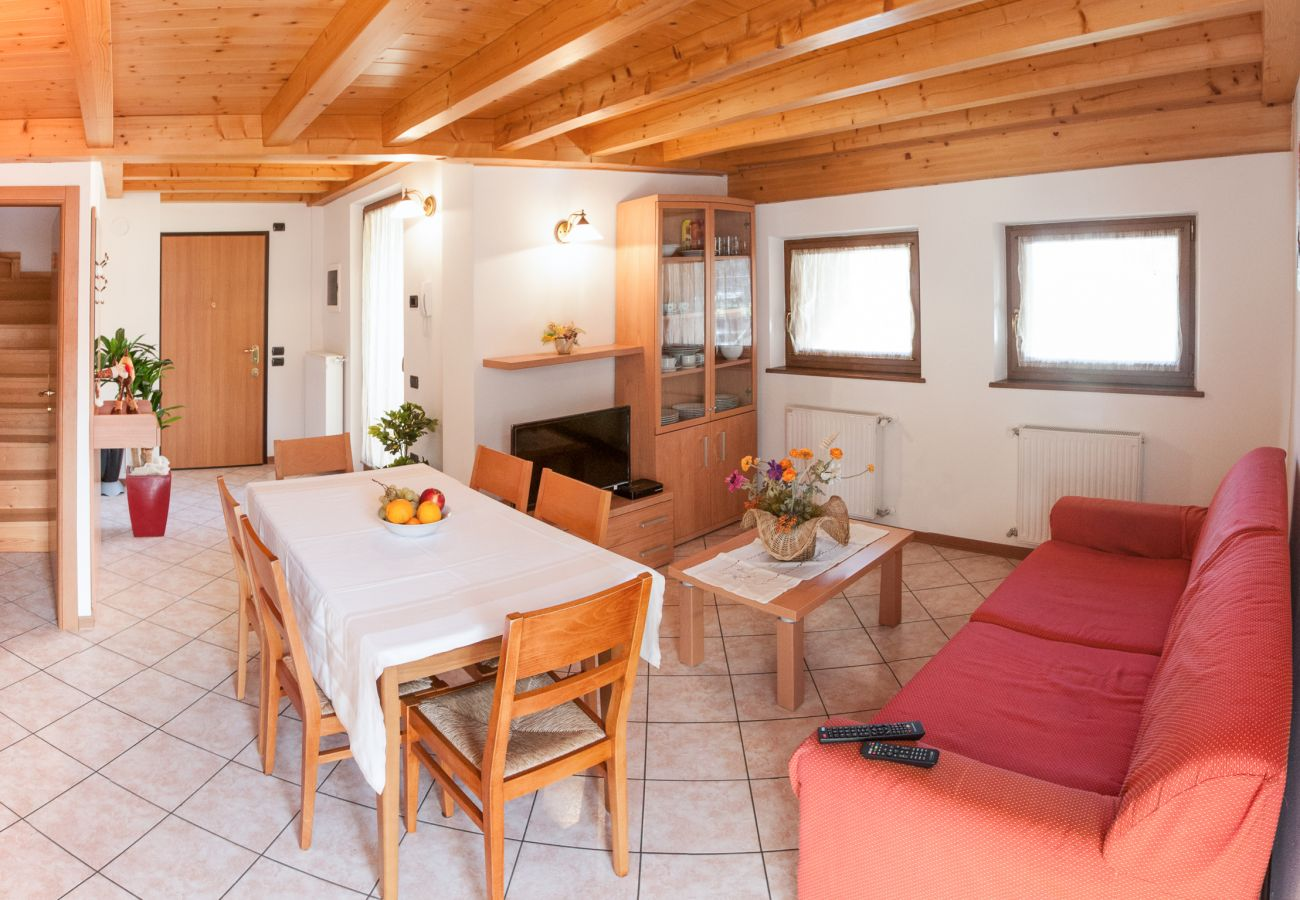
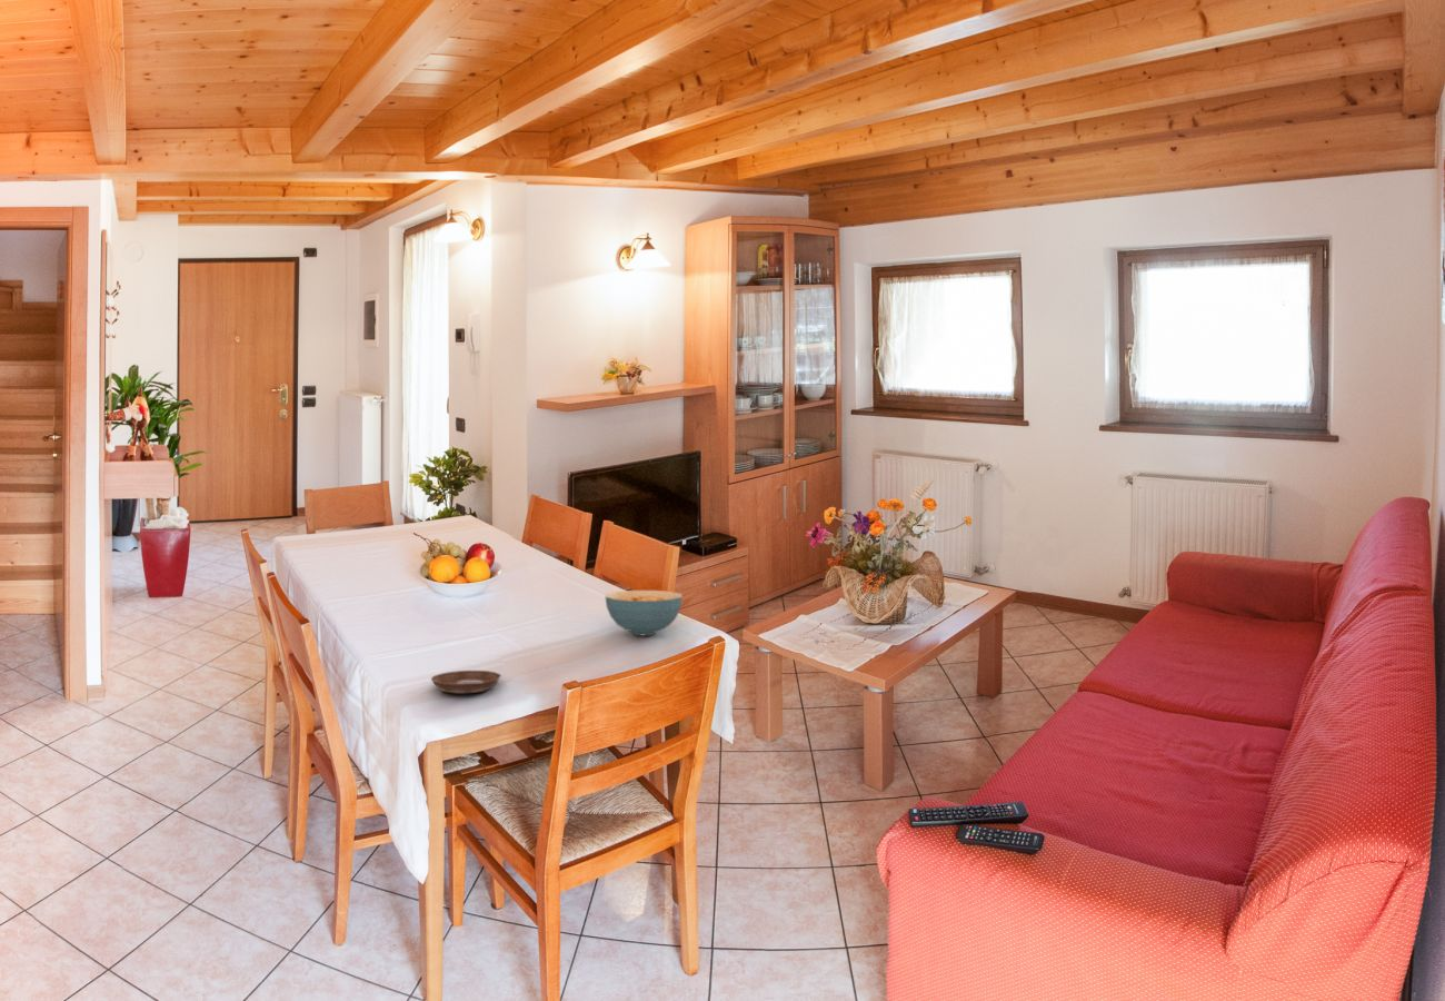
+ cereal bowl (644, 614)
+ saucer (466, 683)
